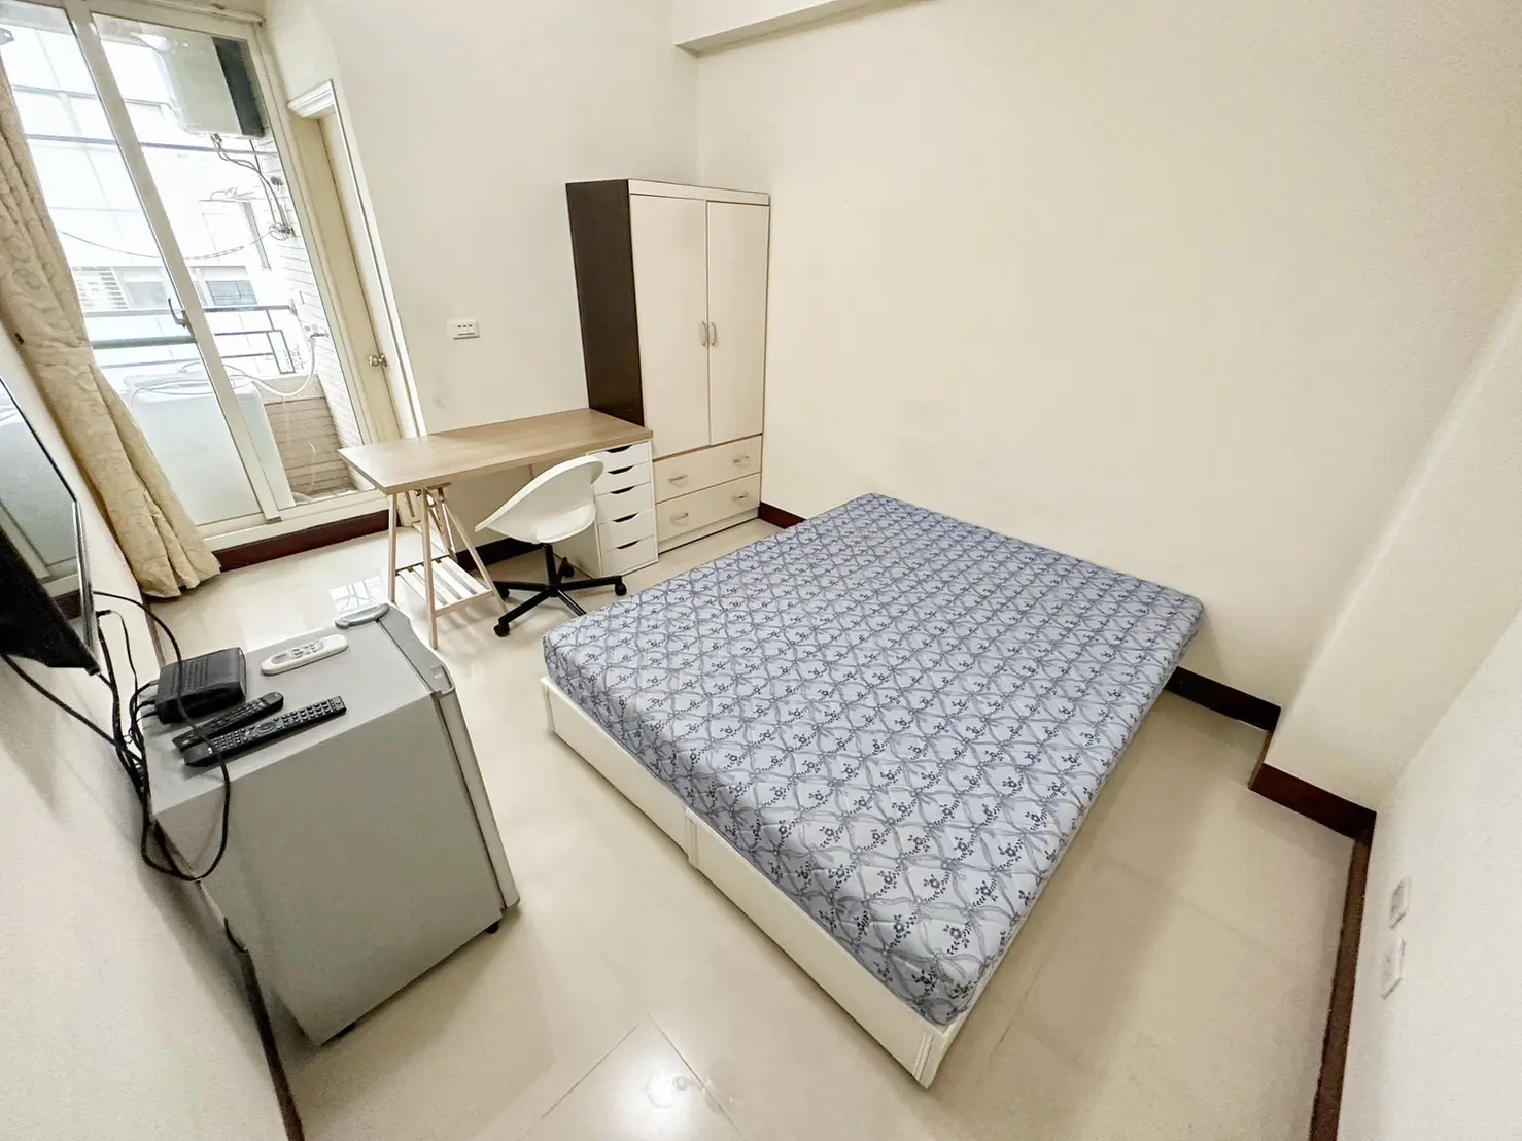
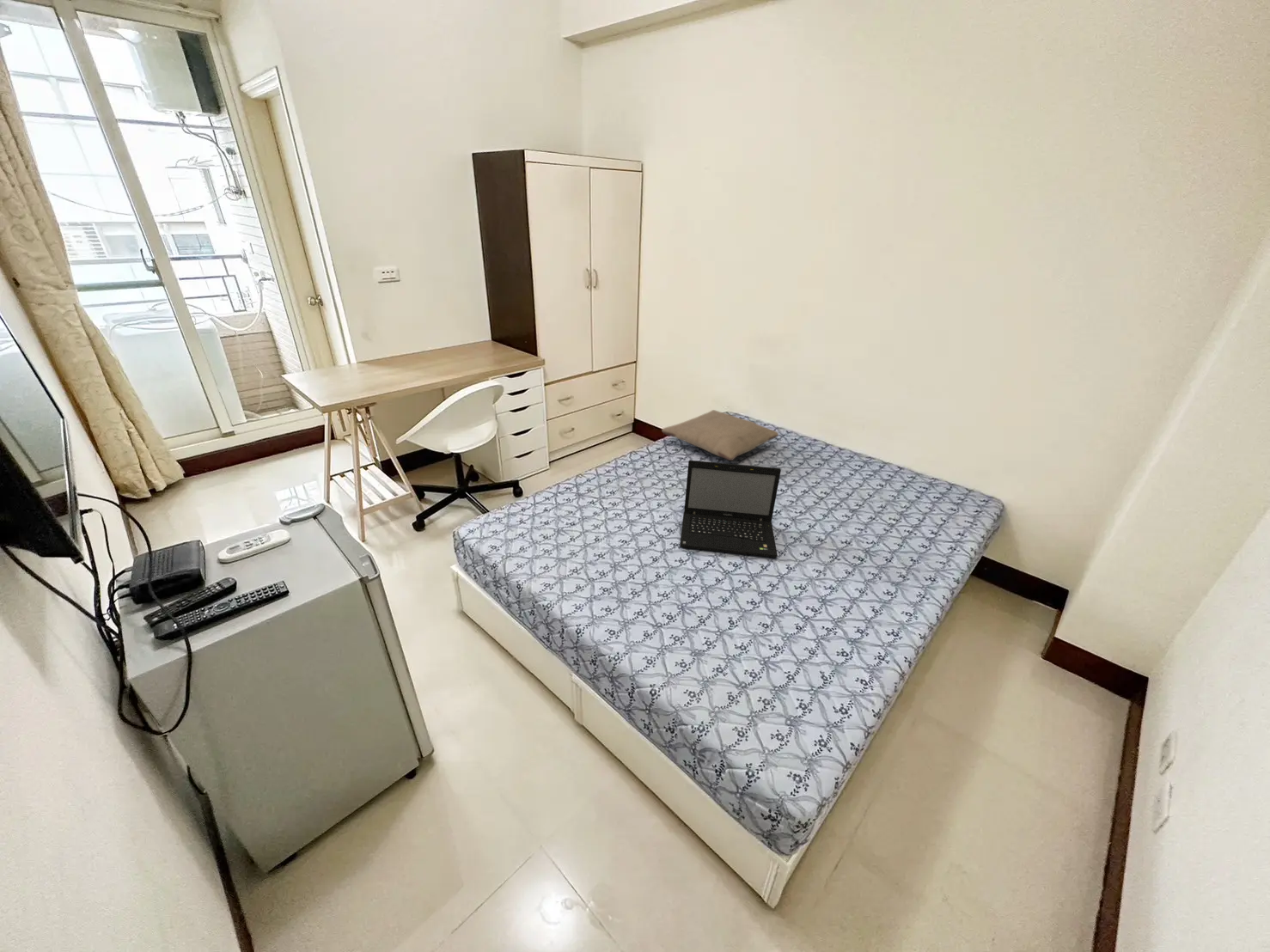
+ pillow (721, 433)
+ laptop (730, 508)
